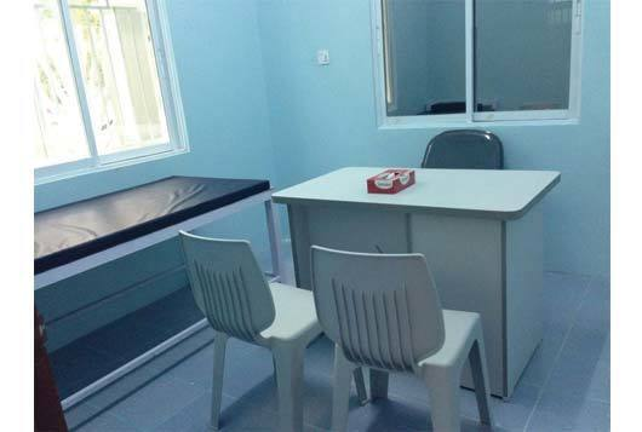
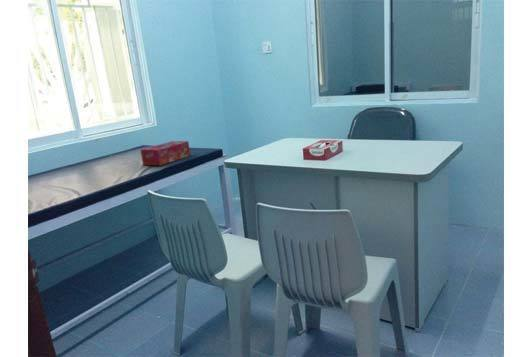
+ tissue box (166, 152)
